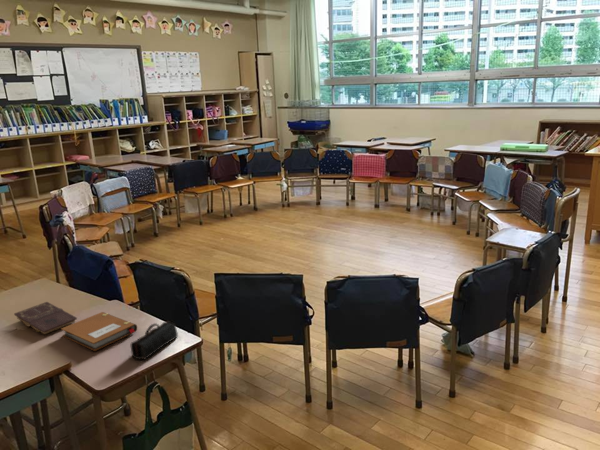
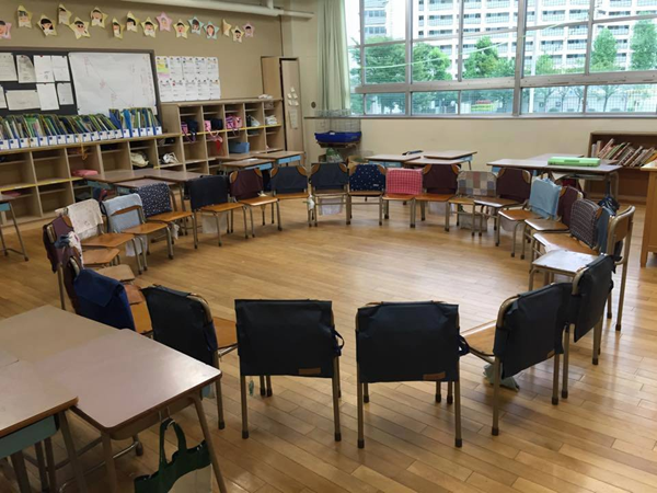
- notebook (100, 330)
- book (44, 318)
- pencil case (154, 335)
